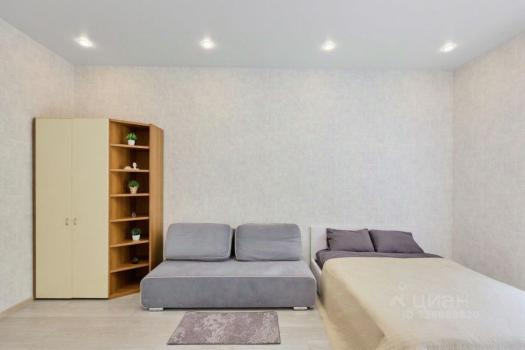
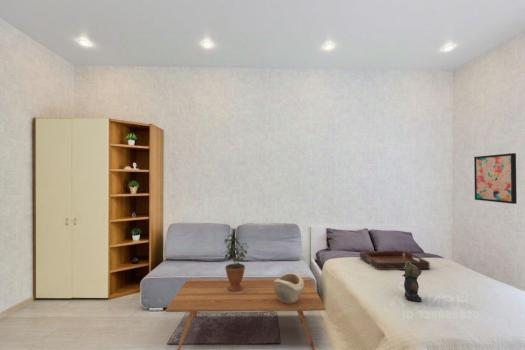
+ potted plant (235, 261)
+ teddy bear (411, 280)
+ serving tray (392, 259)
+ wall art (493, 178)
+ coffee table (247, 310)
+ decorative bowl (288, 288)
